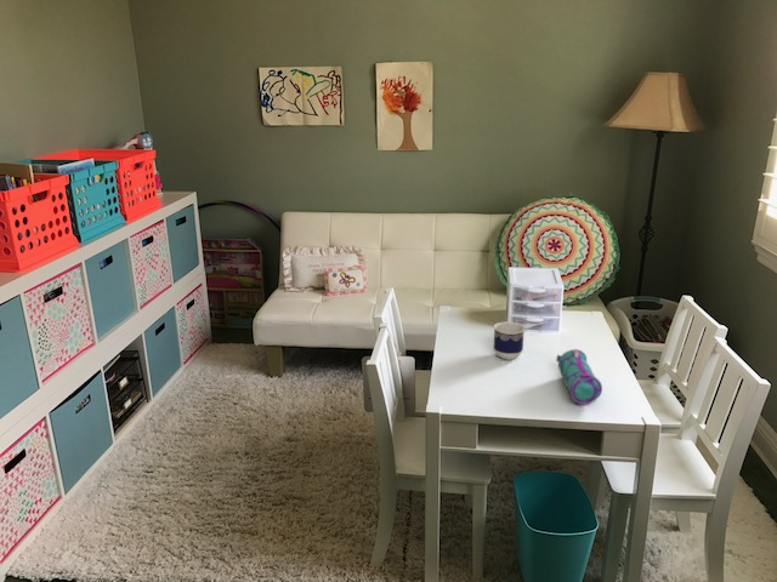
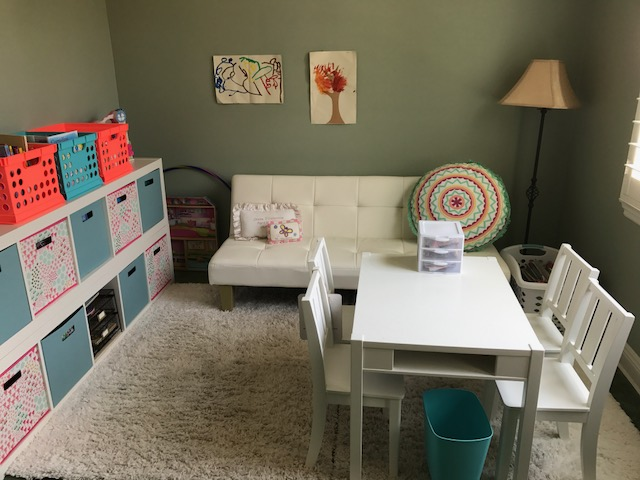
- cup (507, 340)
- pencil case (578, 375)
